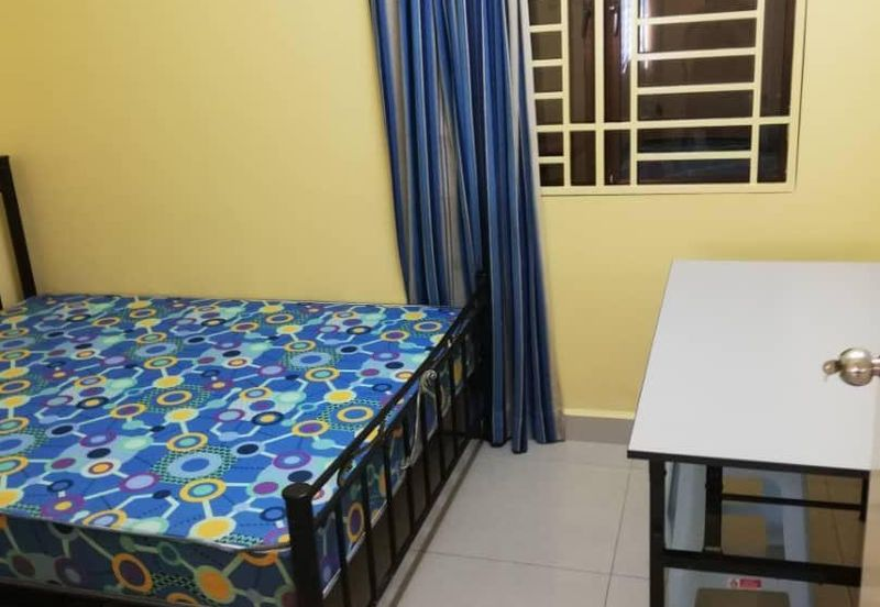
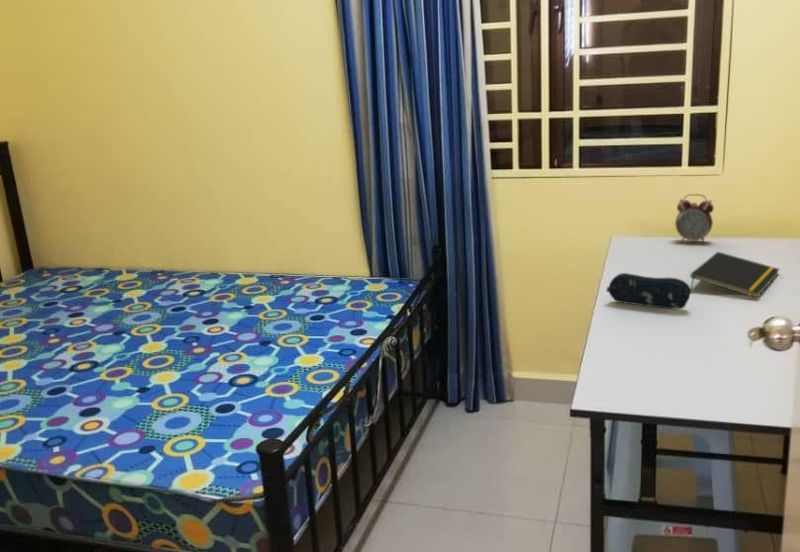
+ notepad (735, 273)
+ alarm clock (694, 218)
+ pencil case (648, 291)
